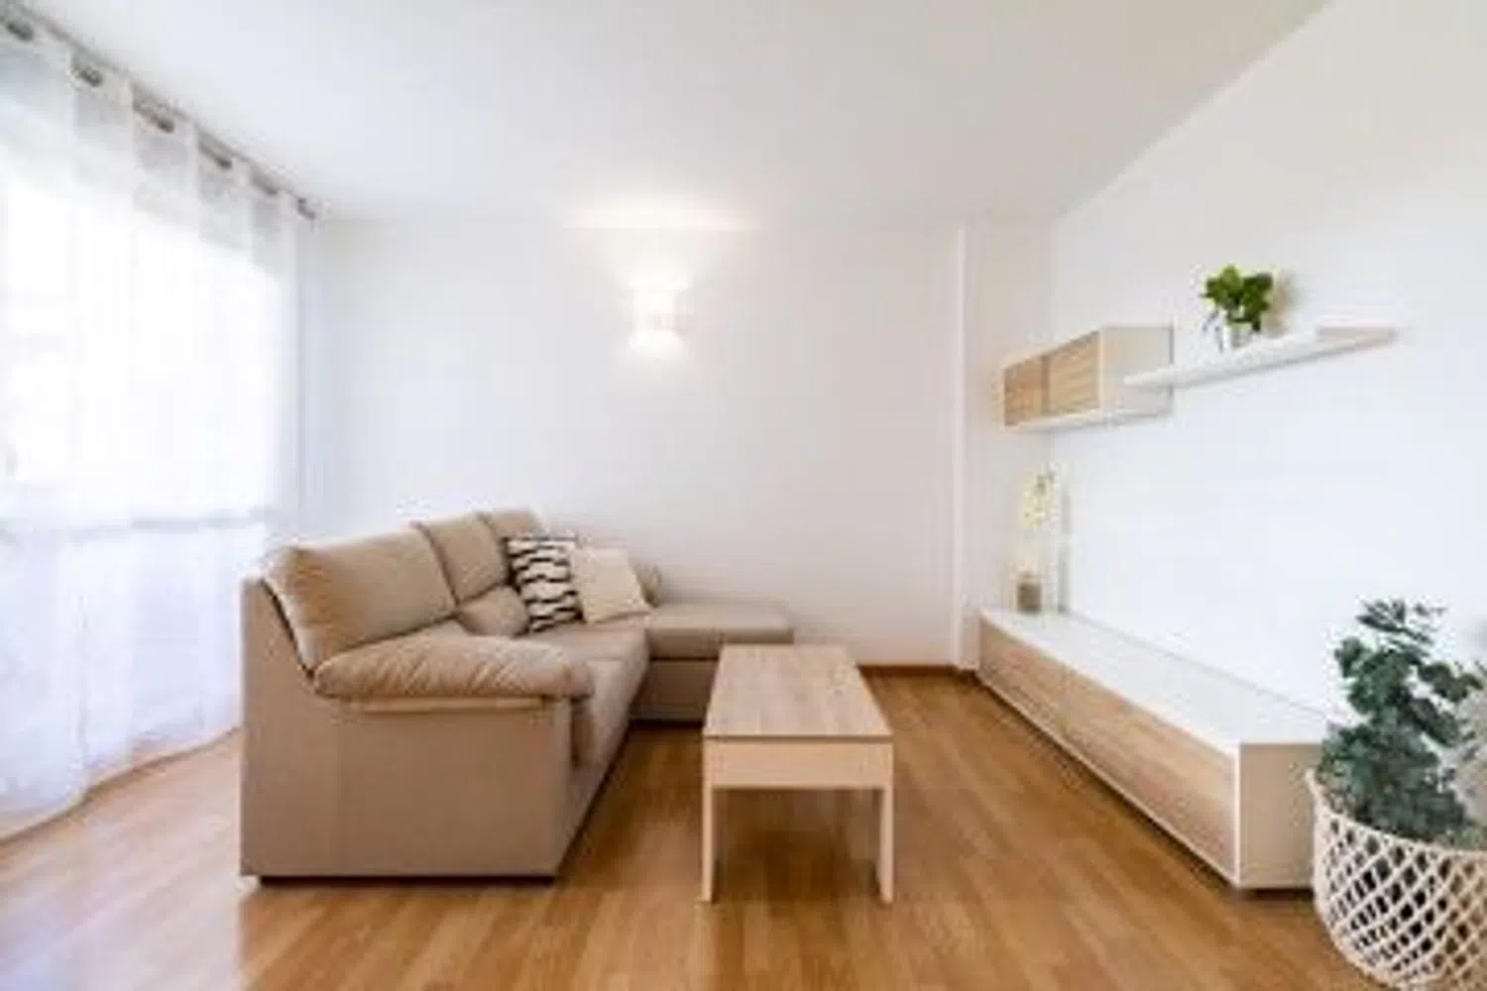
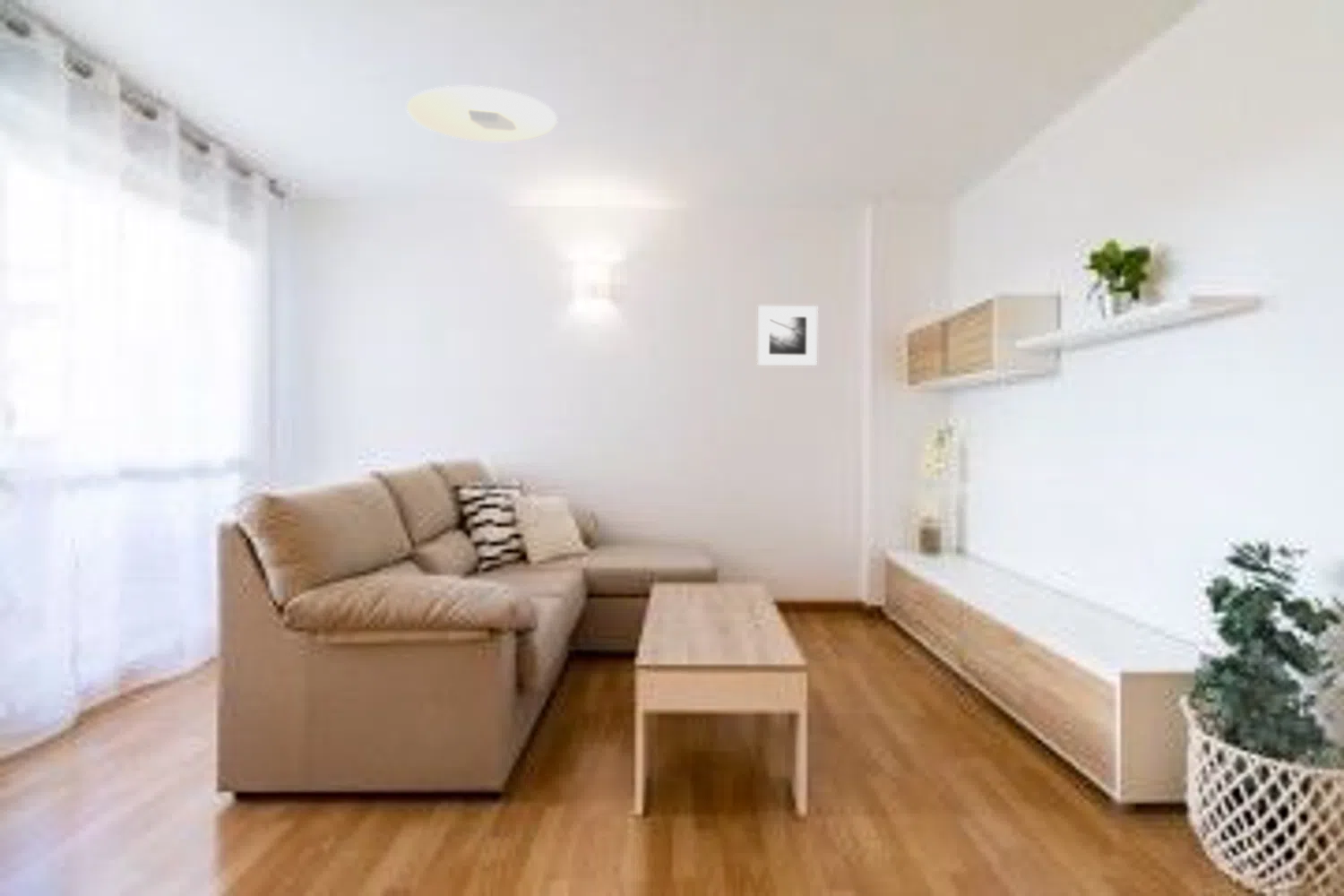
+ ceiling light (483, 108)
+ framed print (788, 335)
